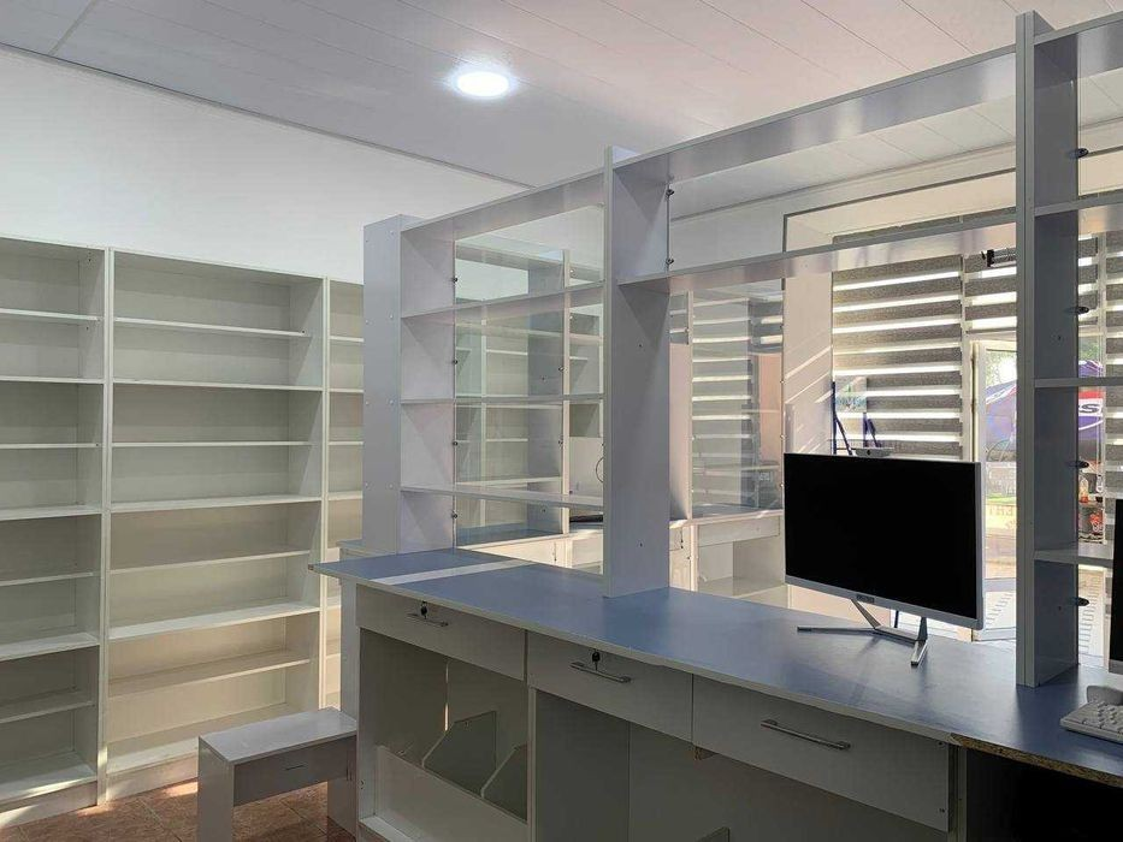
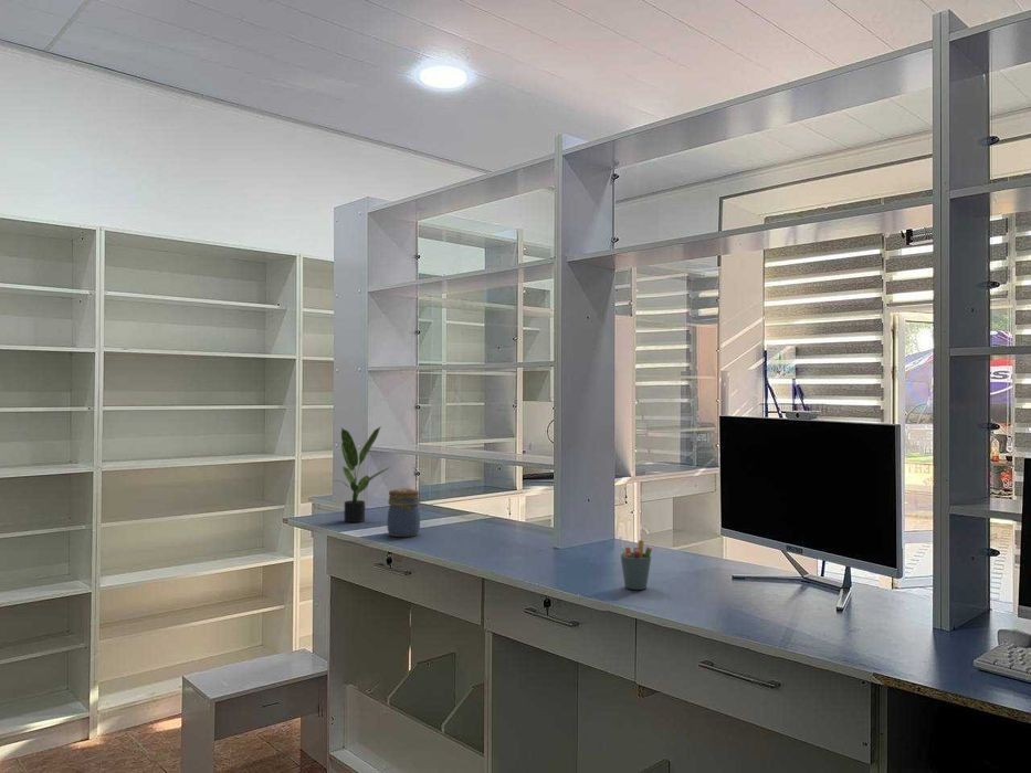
+ potted plant (365, 476)
+ jar (403, 511)
+ pen holder (635, 562)
